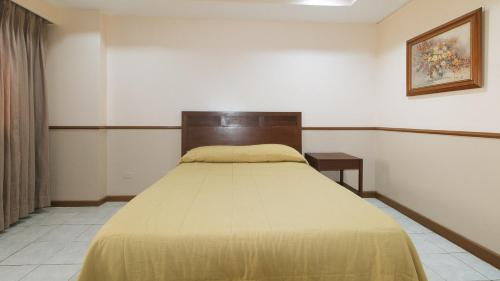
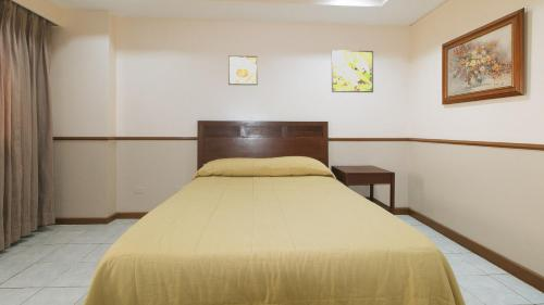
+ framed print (353, 71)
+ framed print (243, 69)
